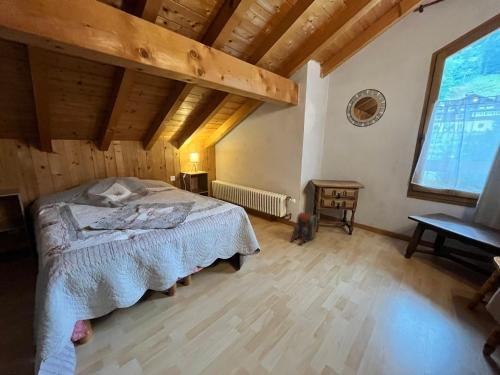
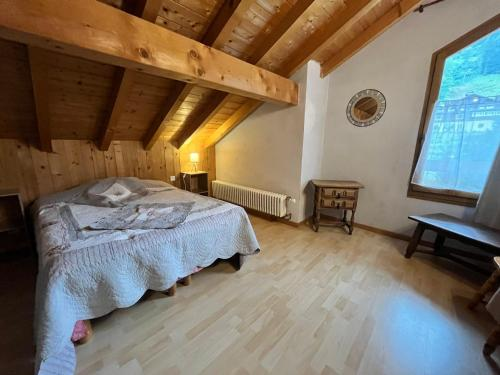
- backpack (304, 226)
